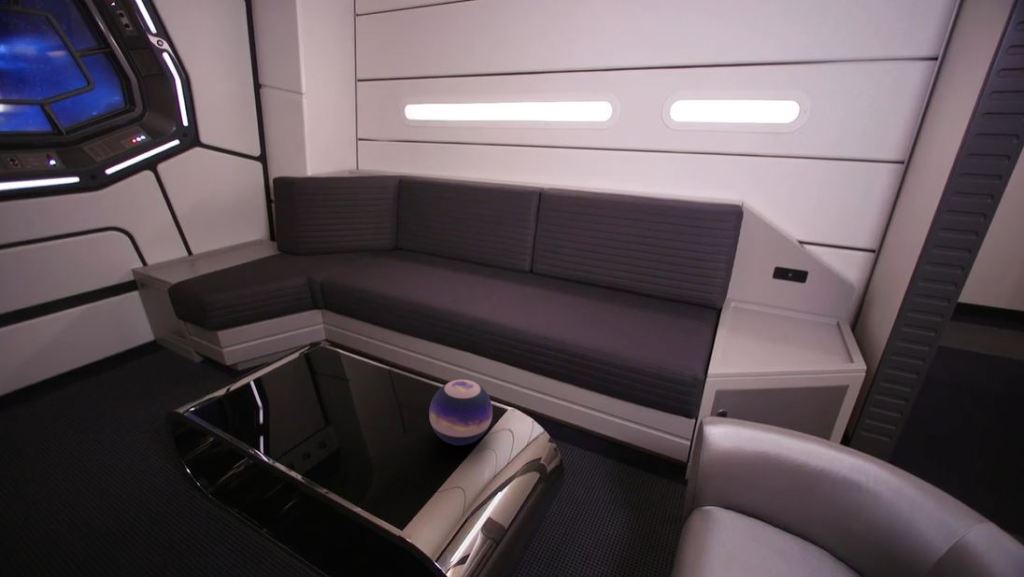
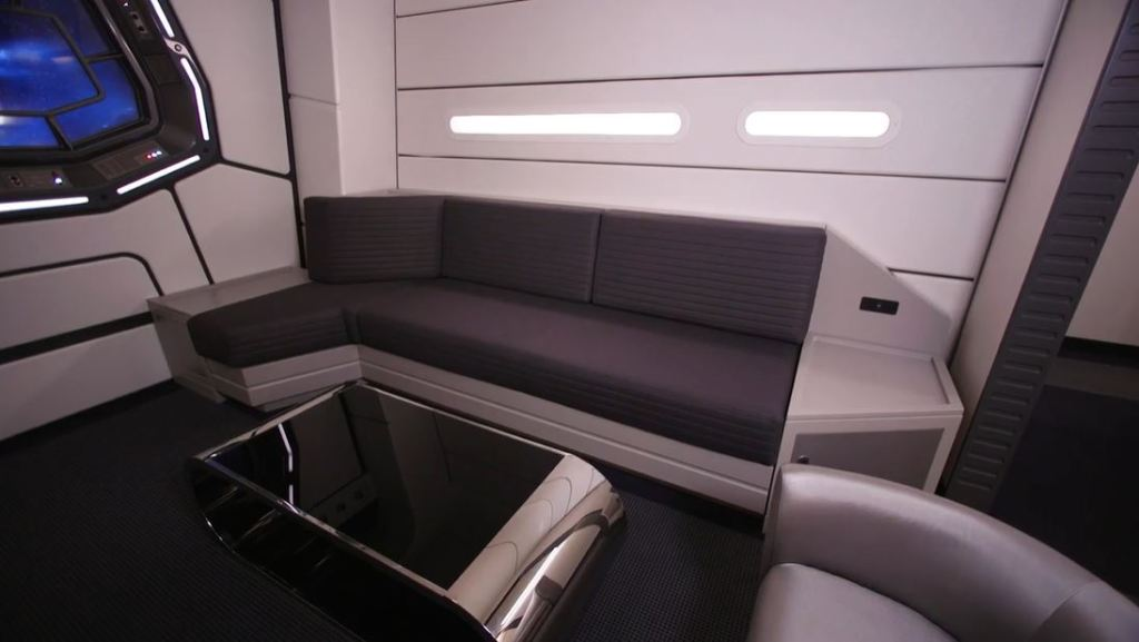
- decorative sphere (461, 411)
